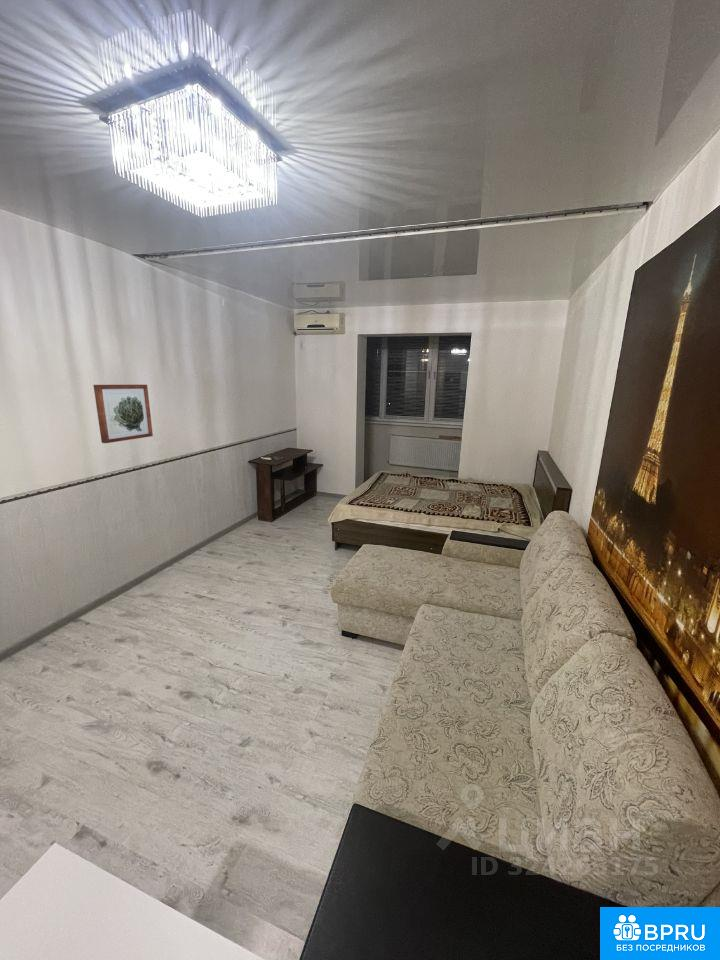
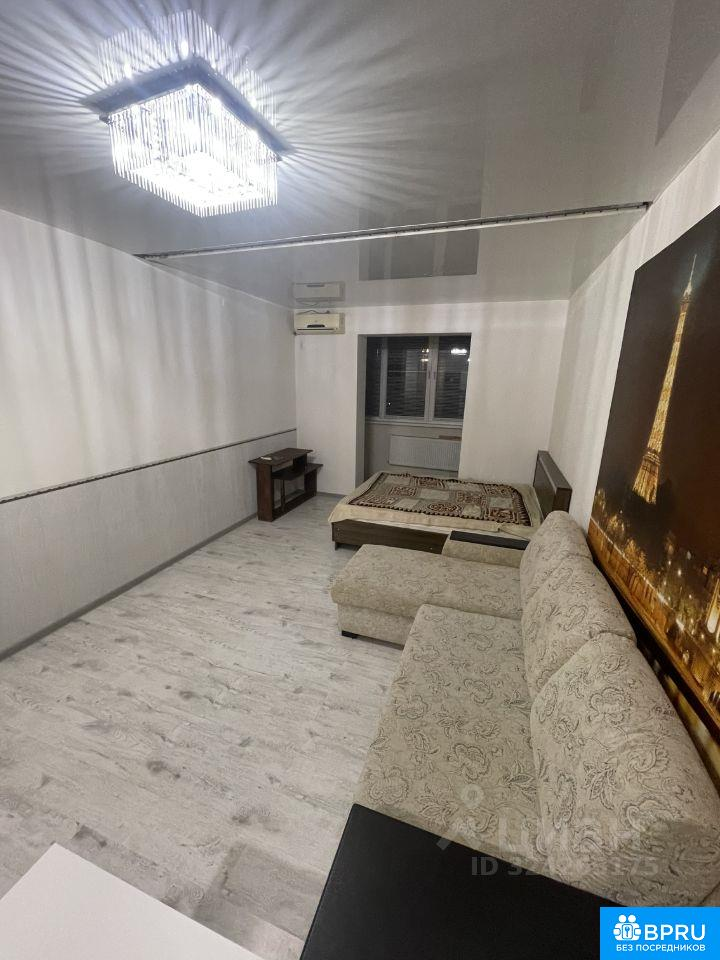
- wall art (125, 412)
